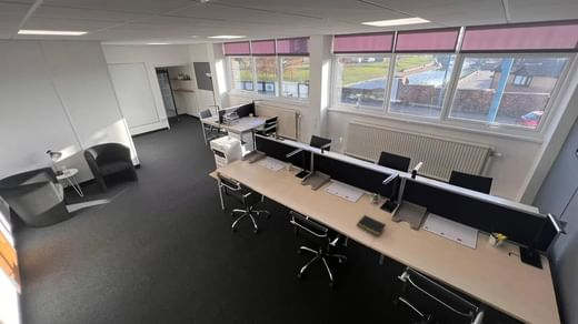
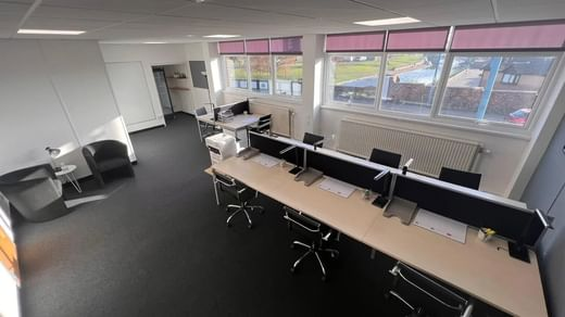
- notepad (370, 224)
